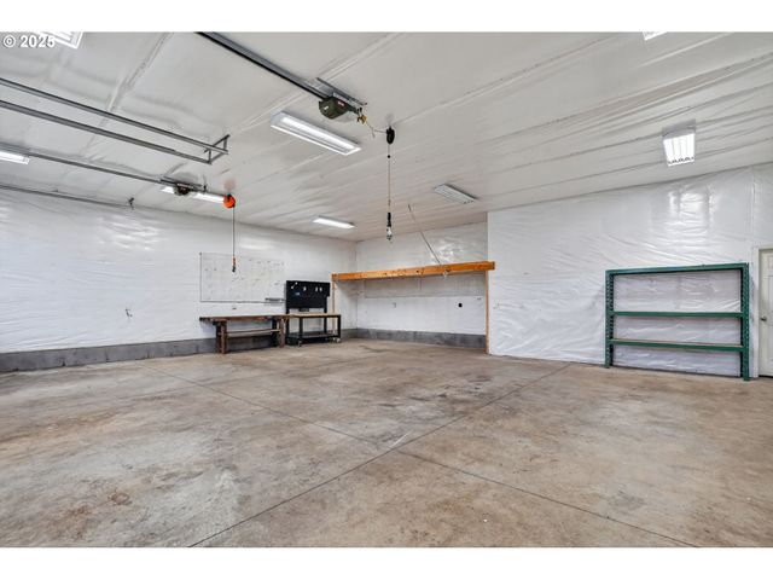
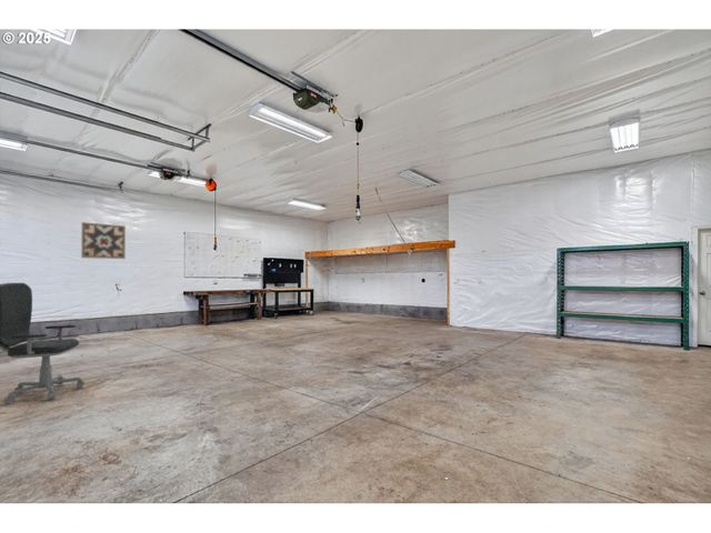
+ office chair (42, 336)
+ wall art (103, 241)
